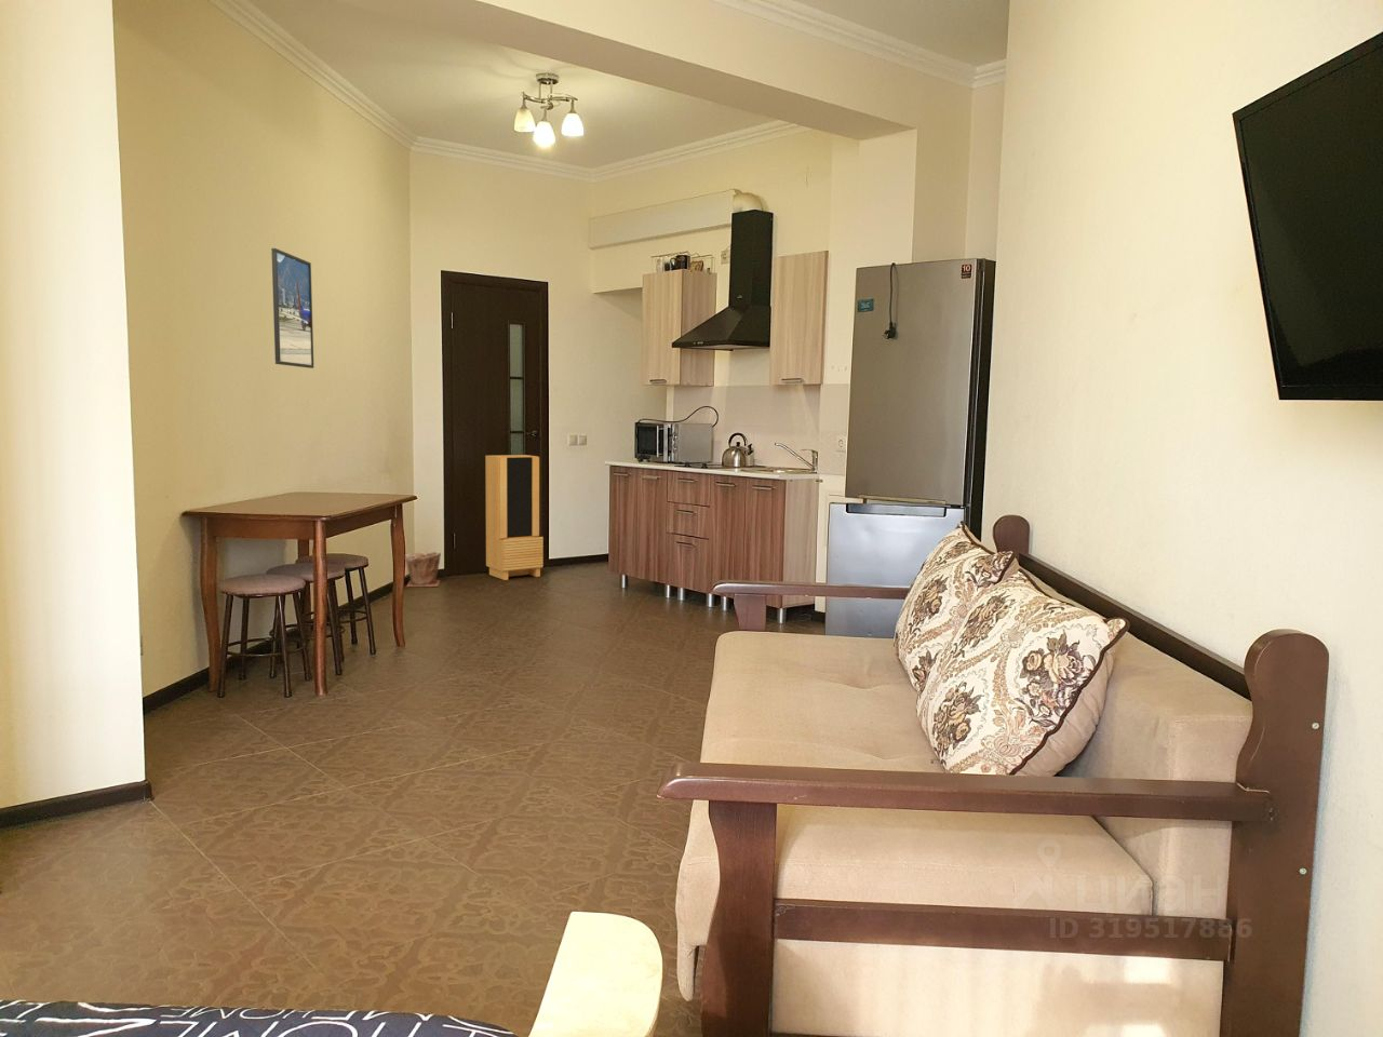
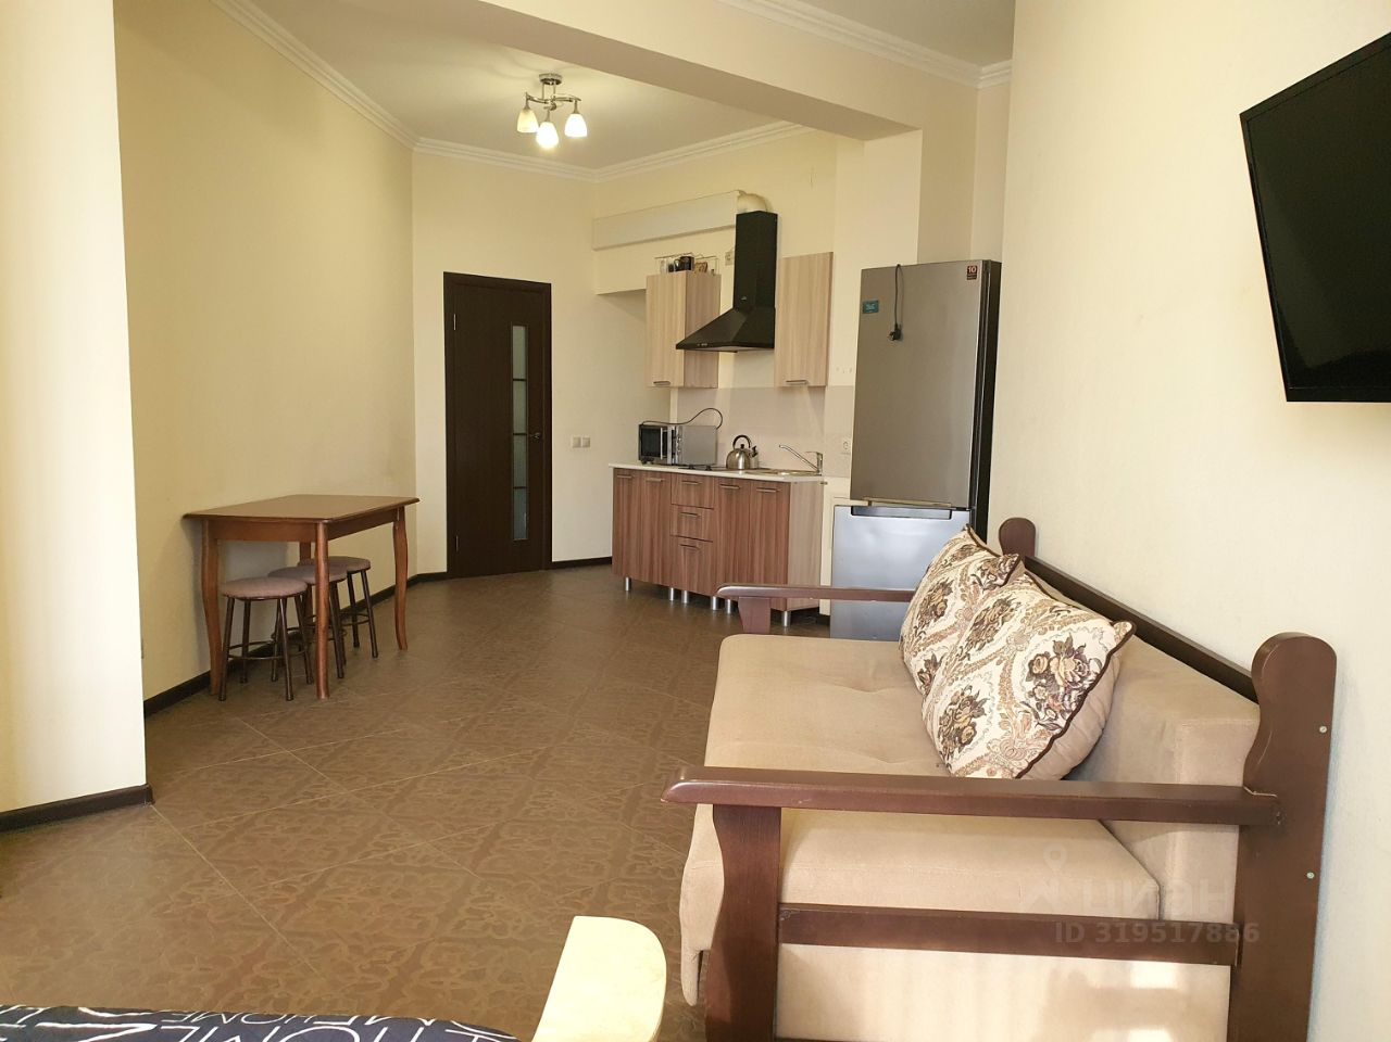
- plant pot (423, 569)
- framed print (293, 312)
- storage cabinet (514, 516)
